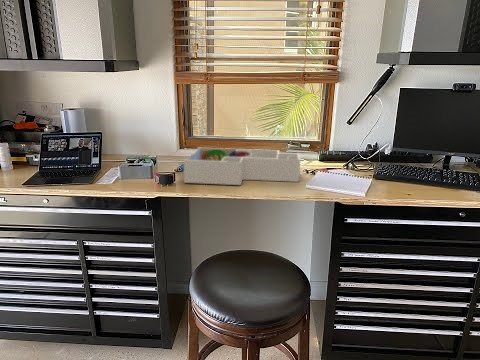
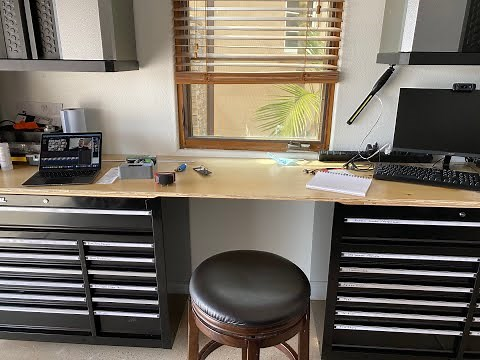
- desk organizer (244, 165)
